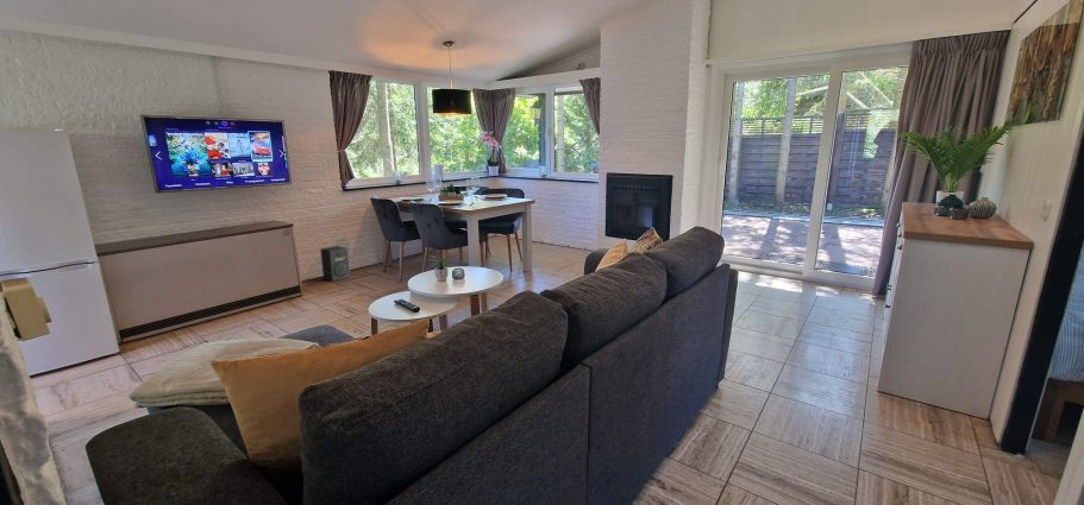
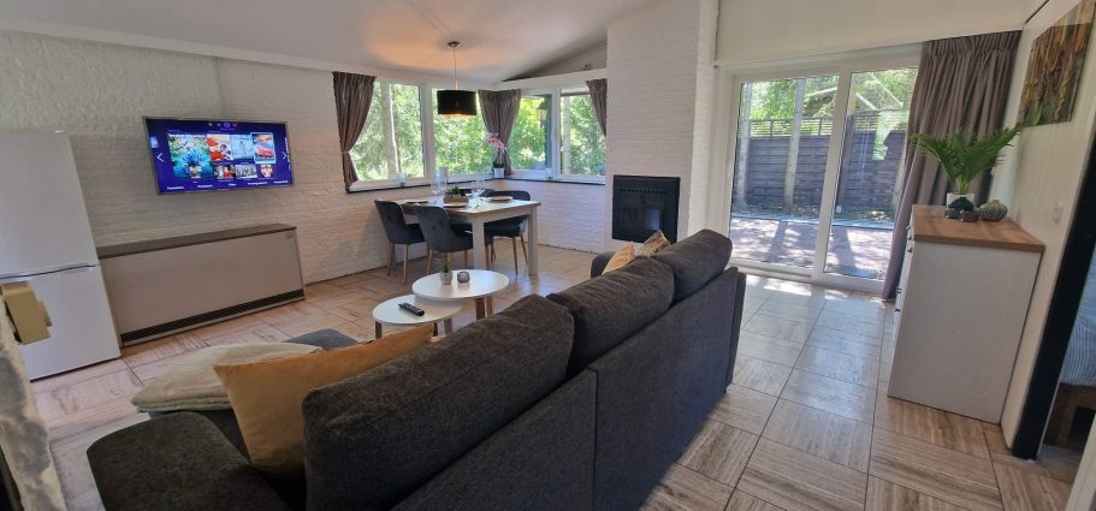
- speaker (336, 263)
